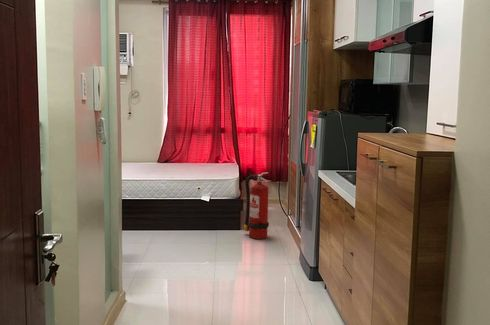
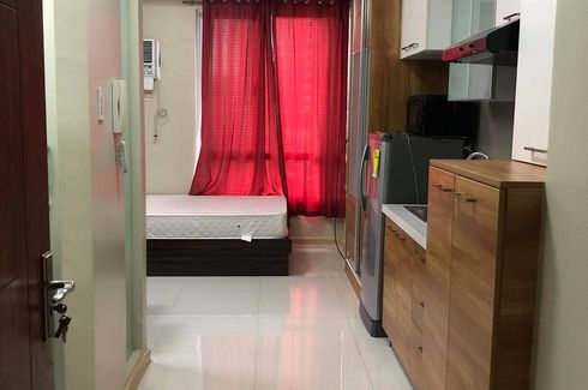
- fire extinguisher (256, 203)
